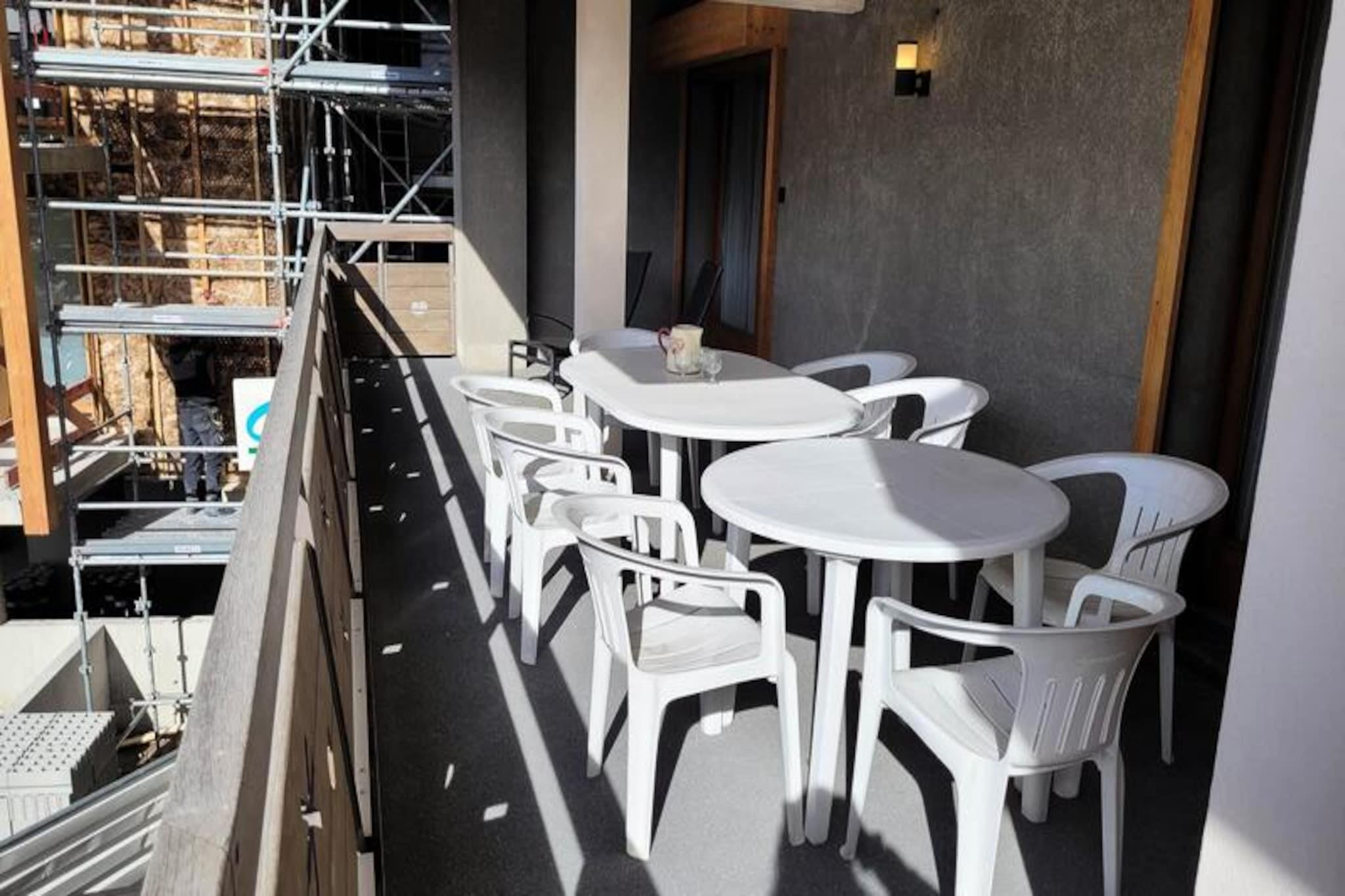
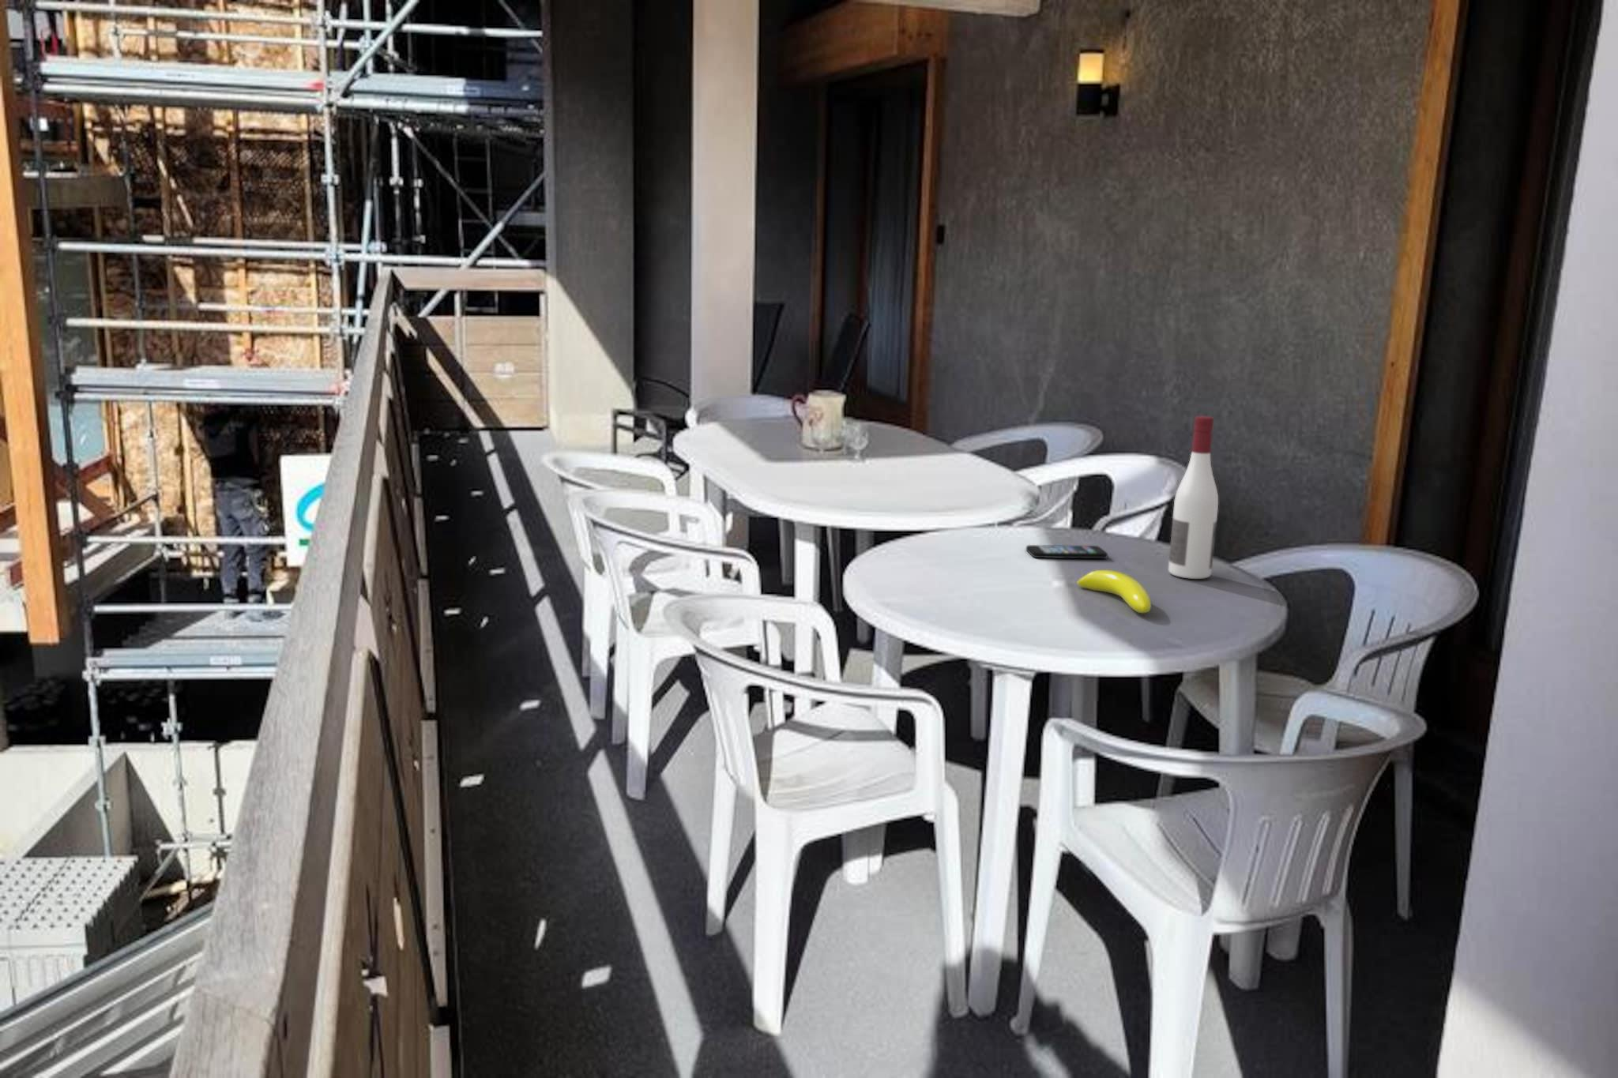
+ banana (1115, 590)
+ alcohol (1196, 496)
+ smartphone (1066, 551)
